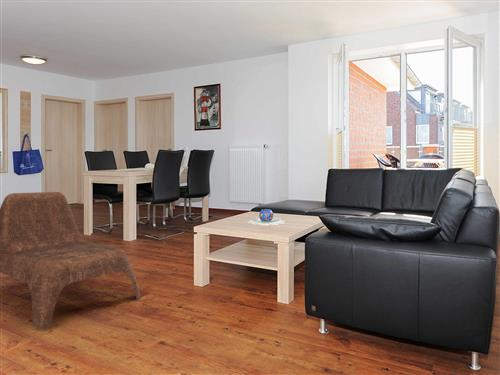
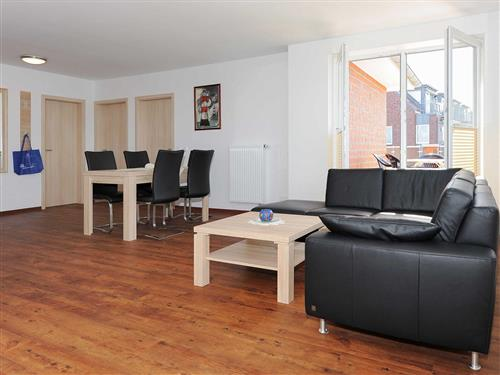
- lounge chair (56, 246)
